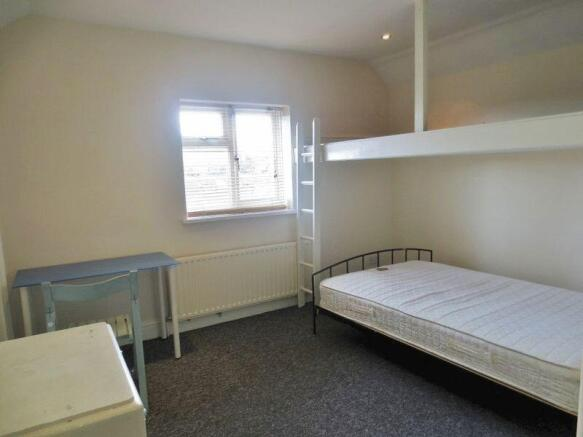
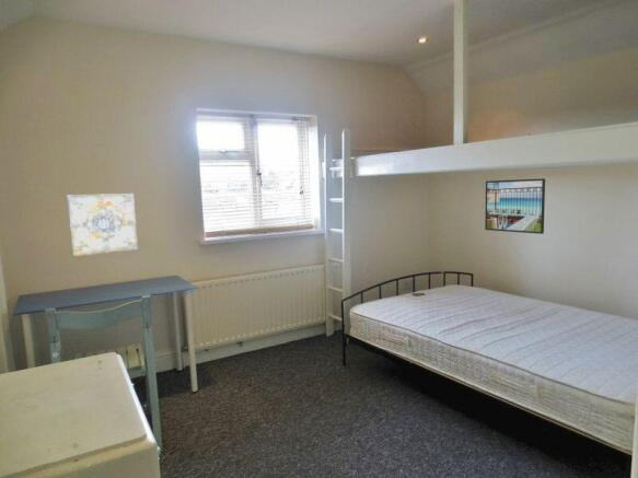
+ wall art (103, 223)
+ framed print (512, 206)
